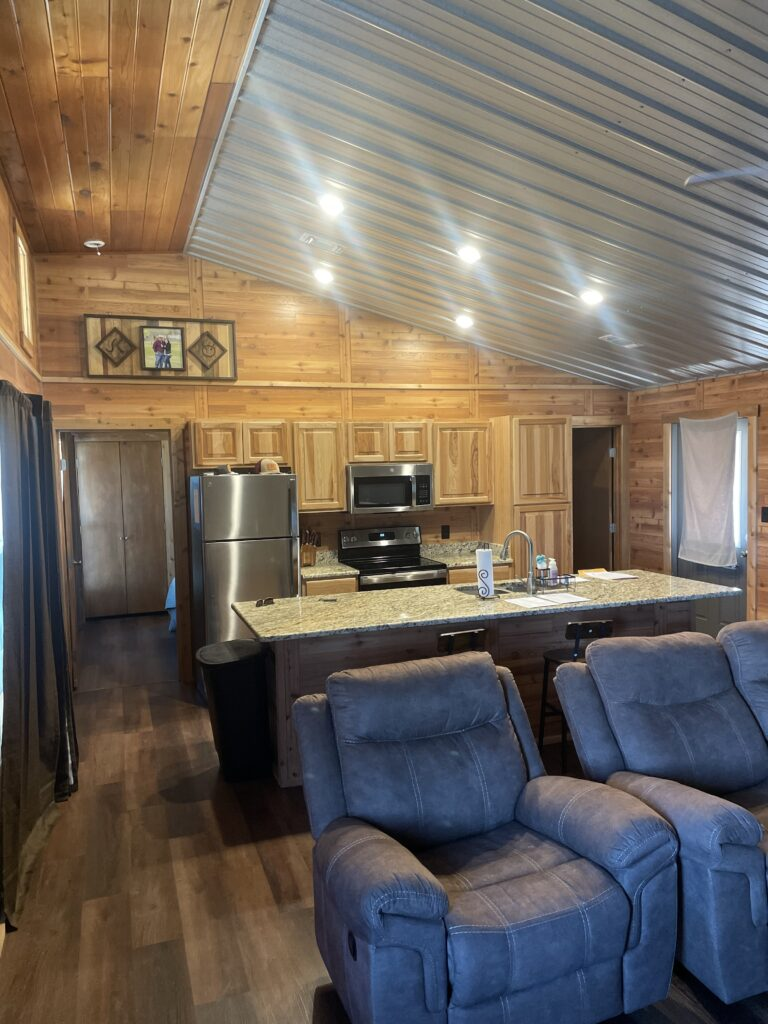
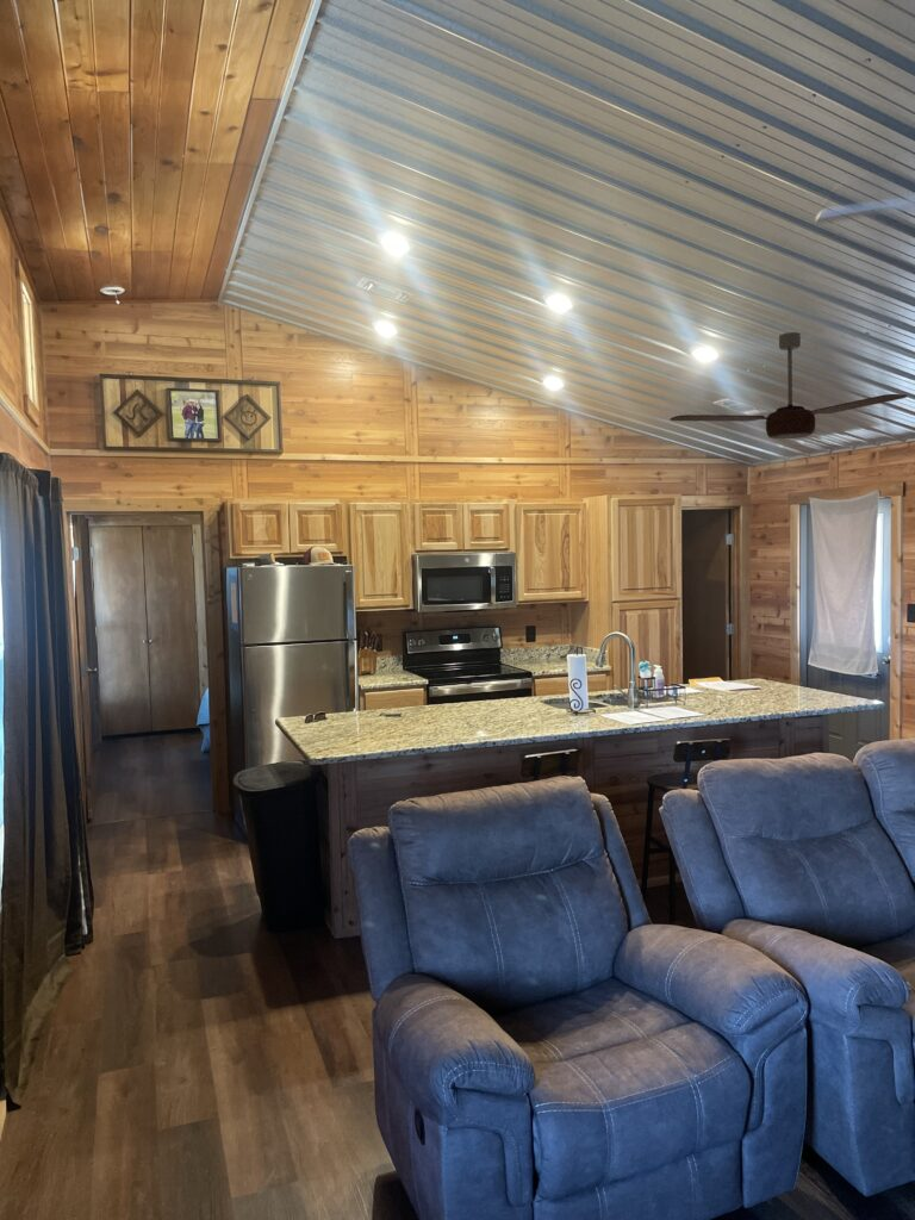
+ ceiling fan (788, 390)
